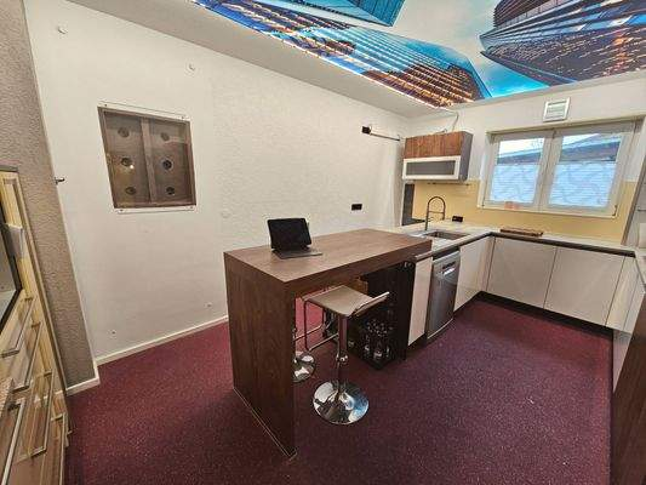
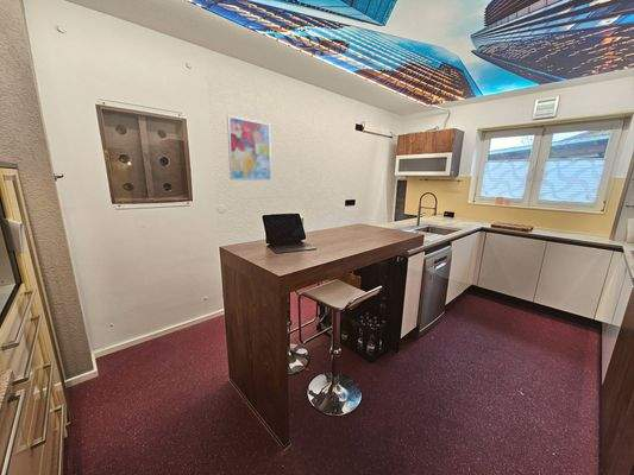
+ wall art (250, 151)
